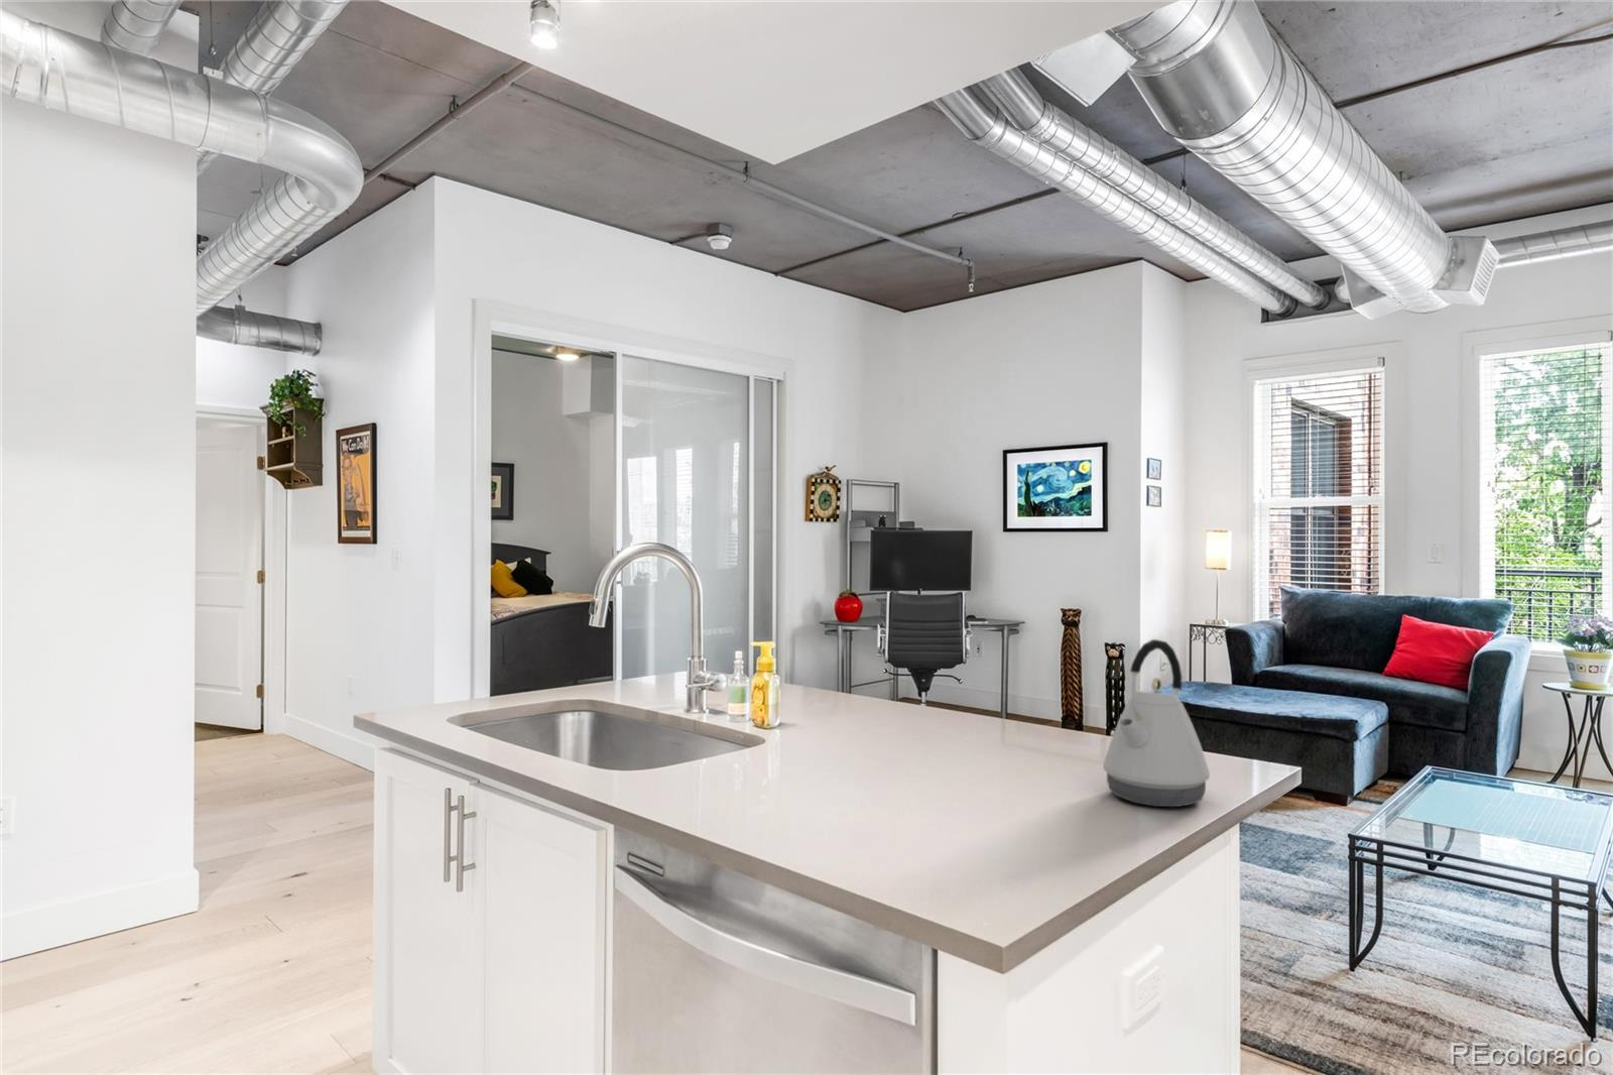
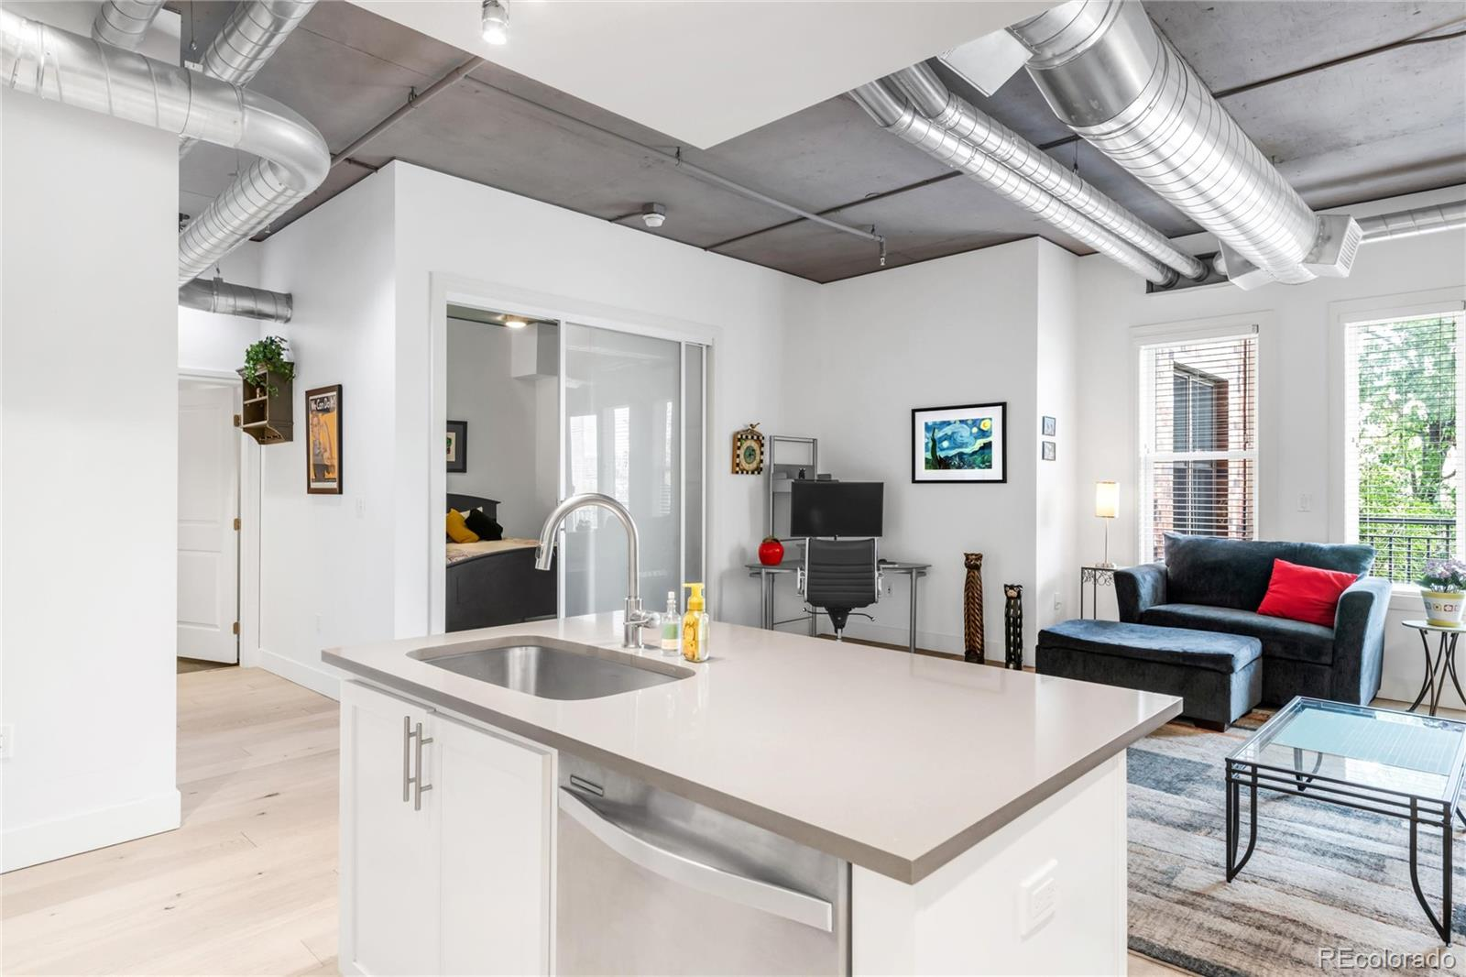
- kettle (1154, 717)
